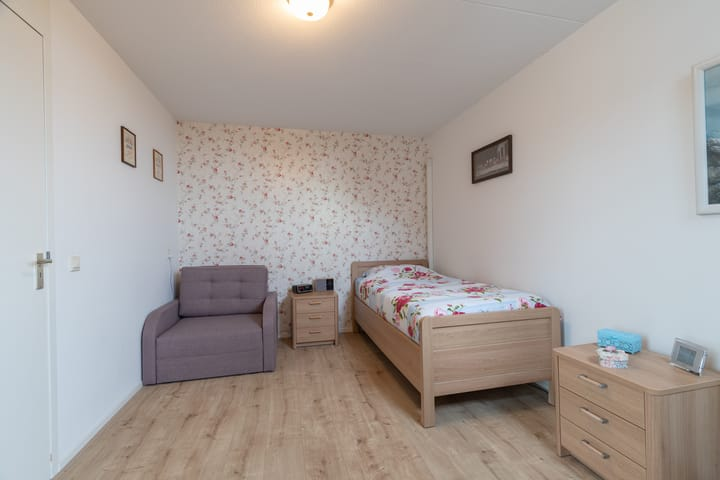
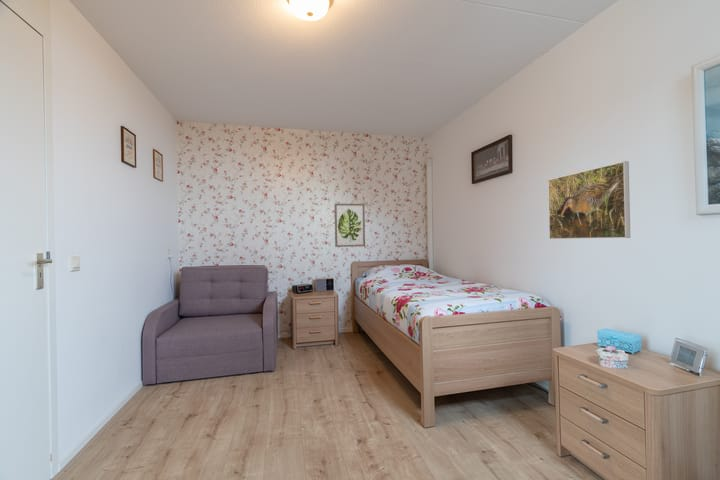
+ wall art (349, 225)
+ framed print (584, 205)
